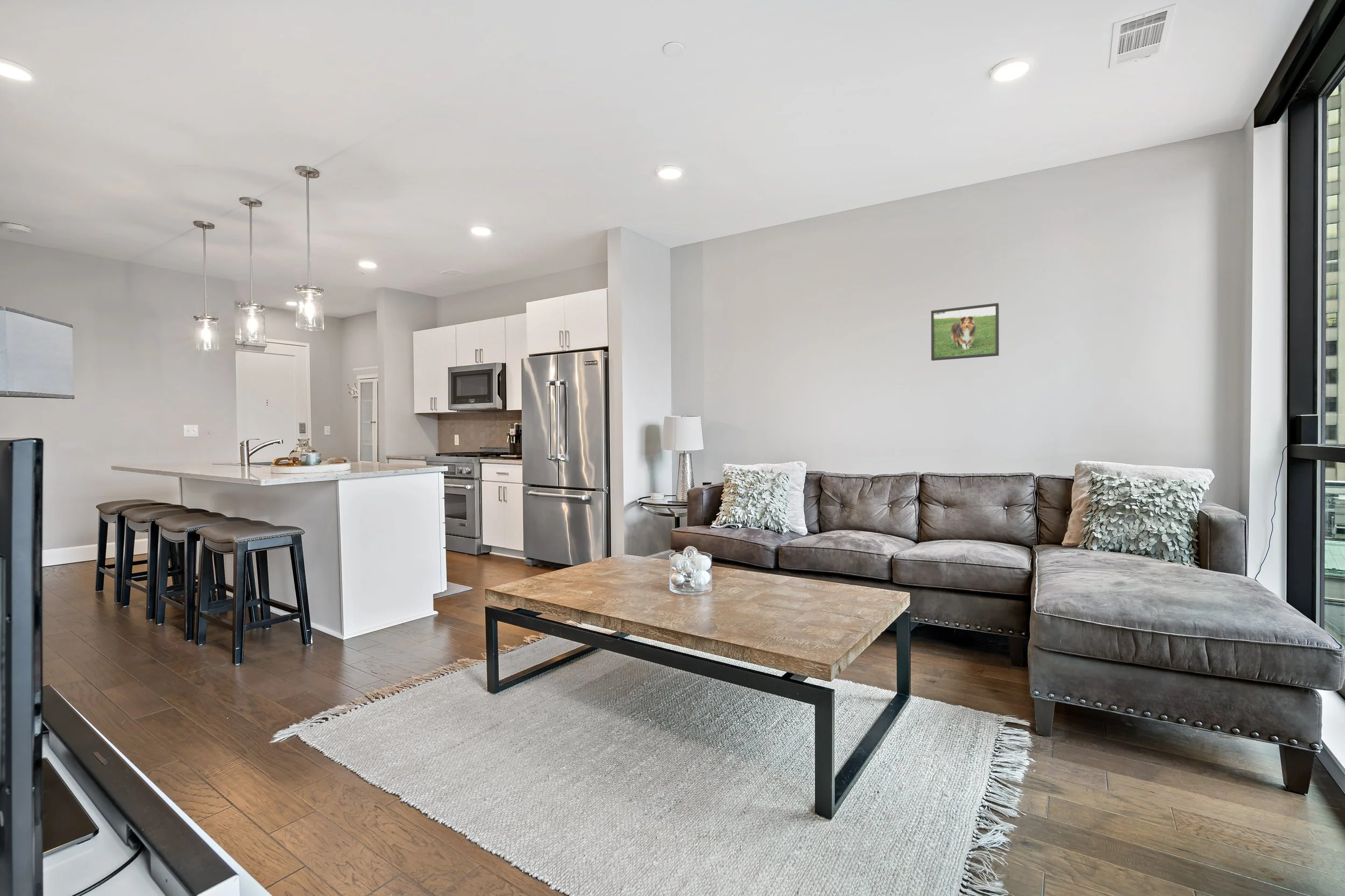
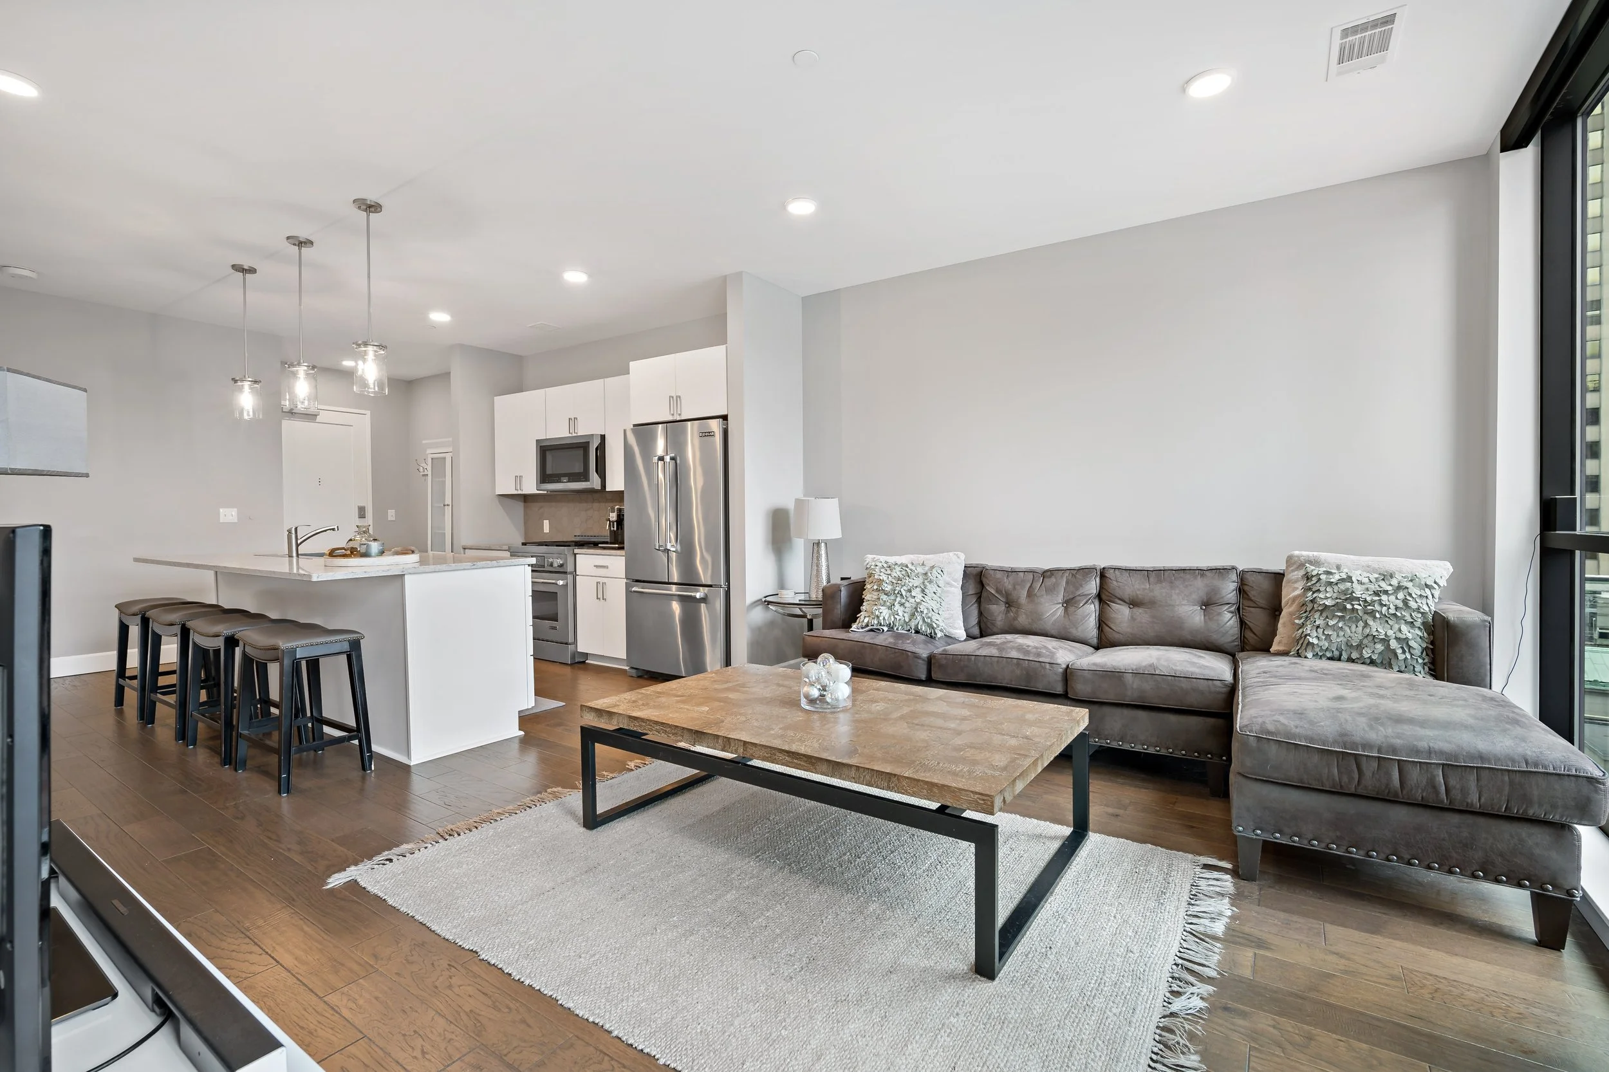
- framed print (964, 332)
